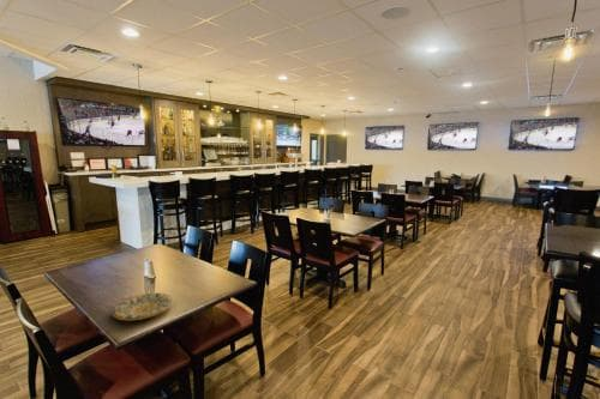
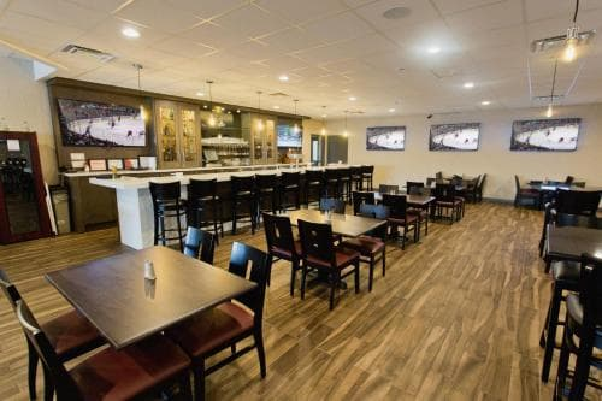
- plate (144, 307)
